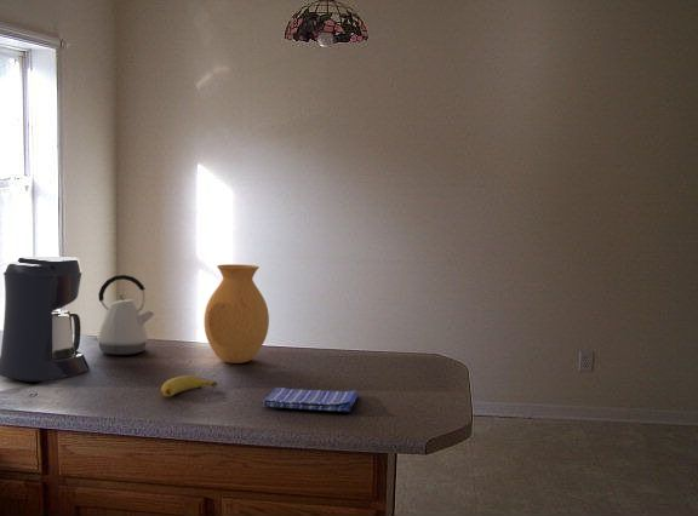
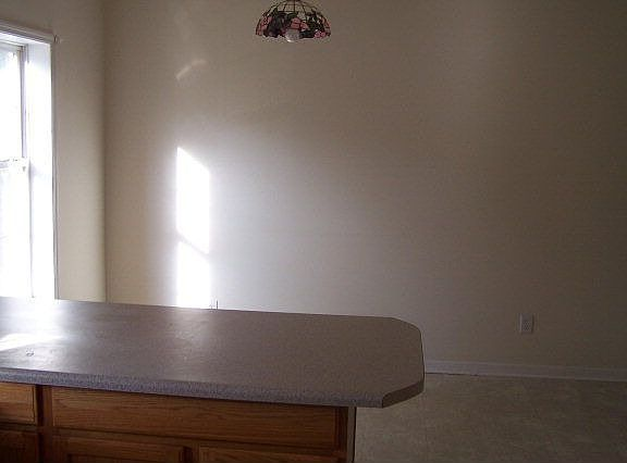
- dish towel (311, 396)
- vase (236, 314)
- banana (184, 386)
- kettle (125, 313)
- coffee maker (42, 315)
